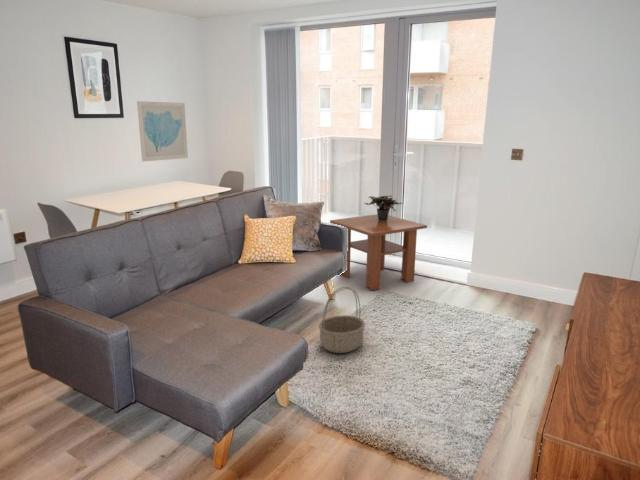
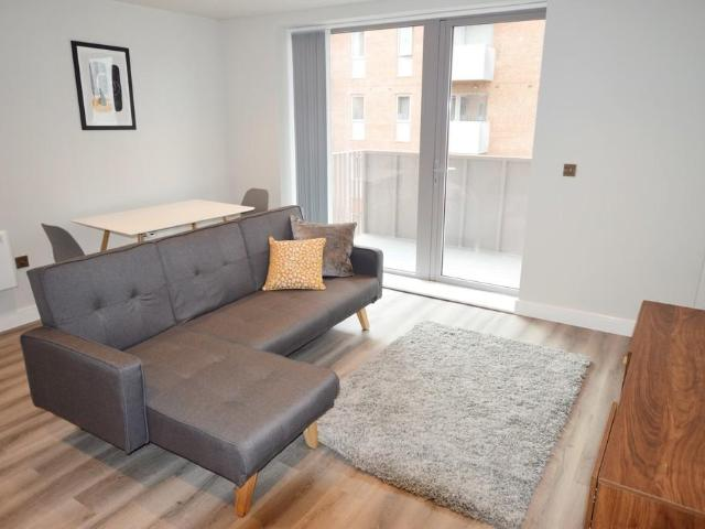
- wall art (163, 131)
- potted plant (383, 207)
- basket (342, 317)
- coffee table (376, 250)
